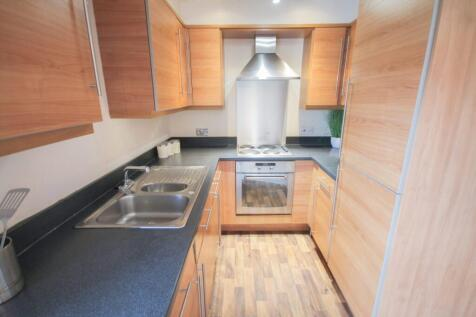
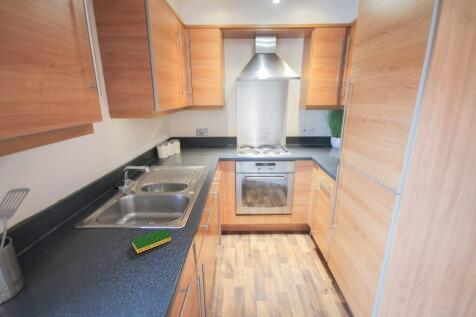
+ dish sponge (152, 240)
